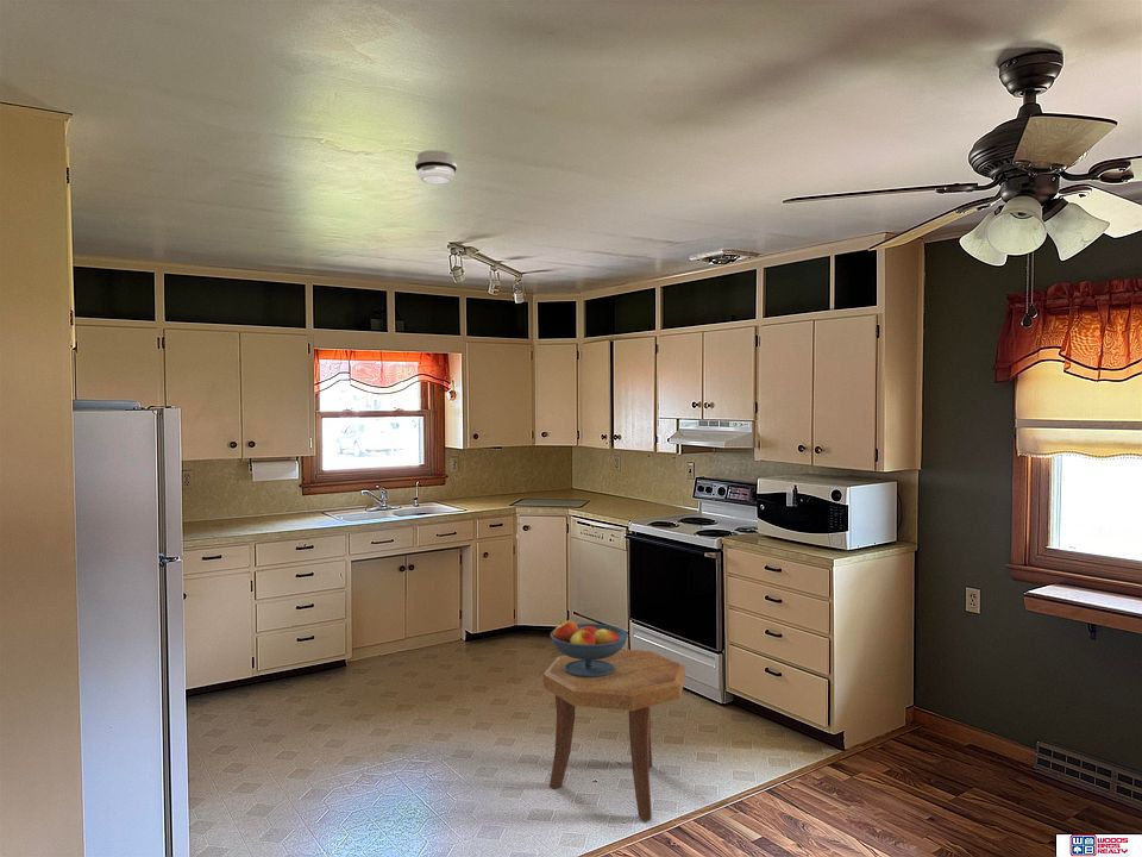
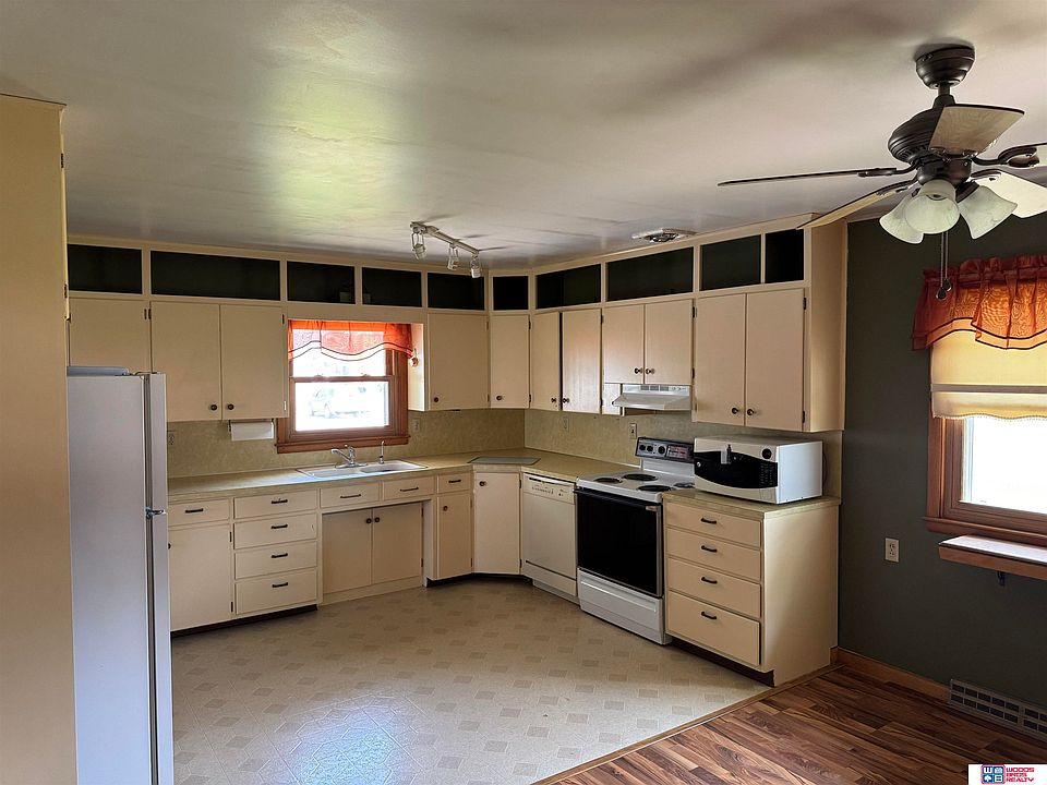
- fruit bowl (589, 644)
- smoke detector (435, 168)
- side table (629, 727)
